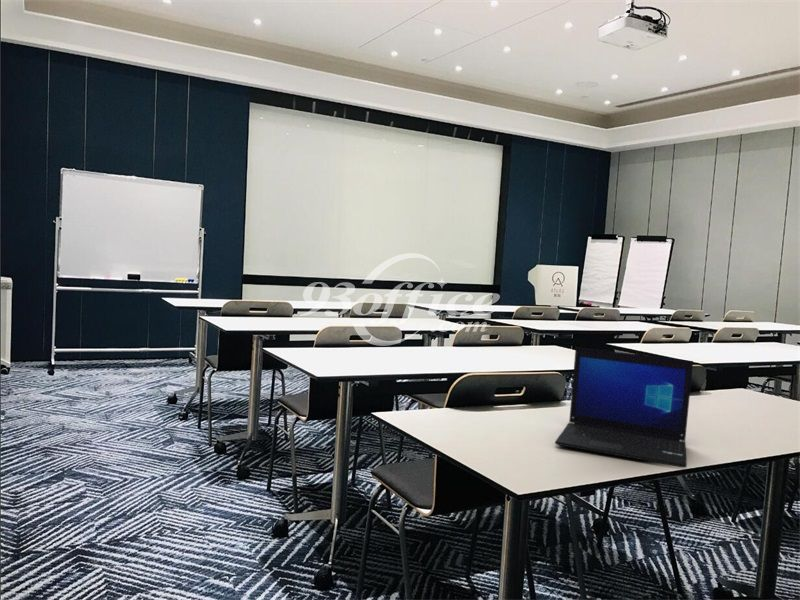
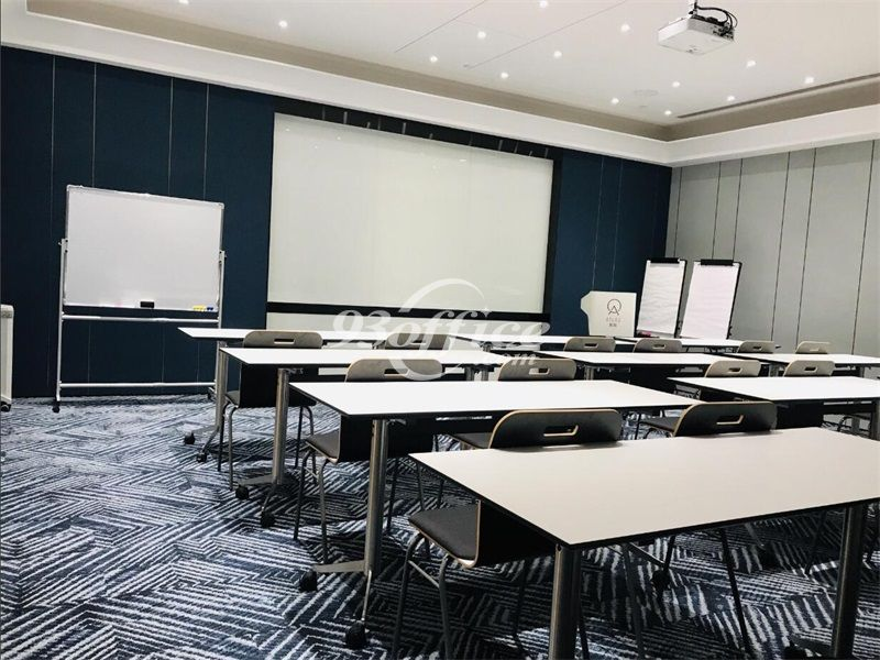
- laptop (625, 402)
